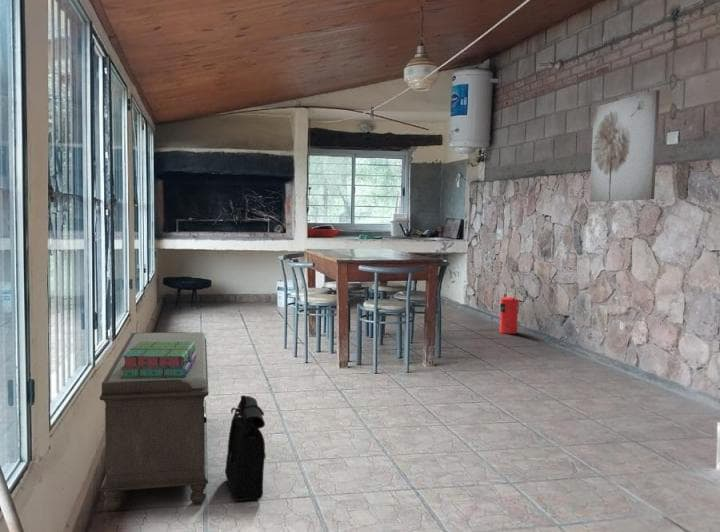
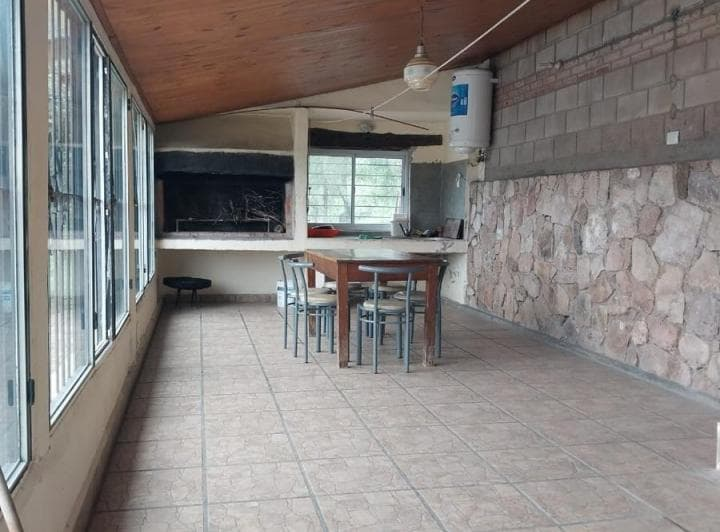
- stack of books (160, 358)
- backpack (245, 442)
- wall art (621, 150)
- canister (509, 309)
- bench (163, 404)
